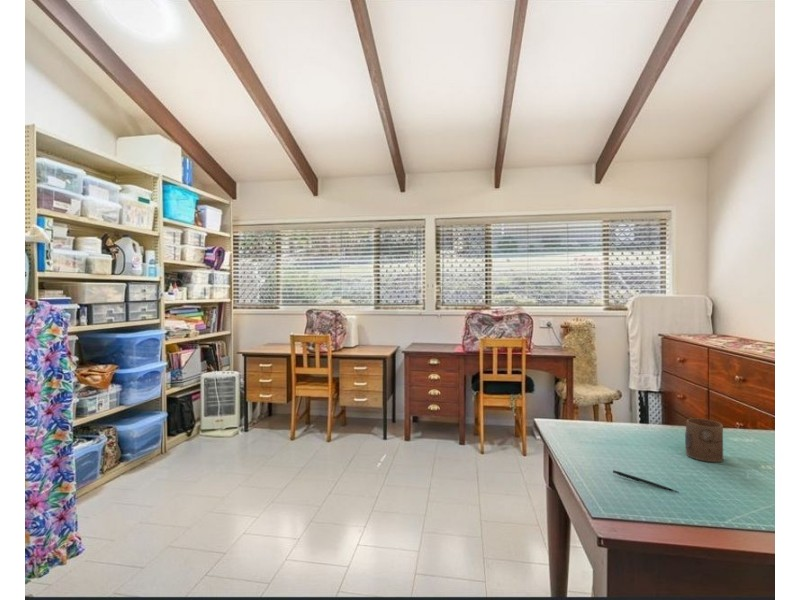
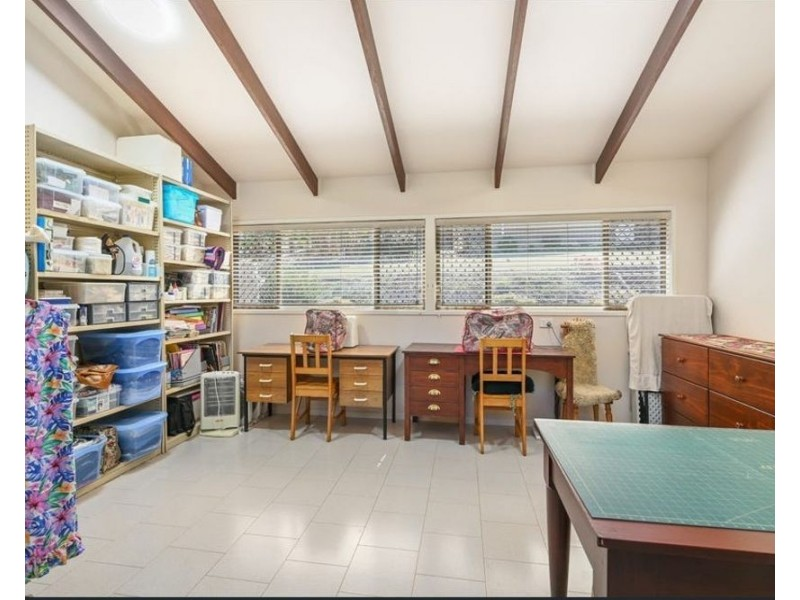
- pen (644, 481)
- cup (703, 439)
